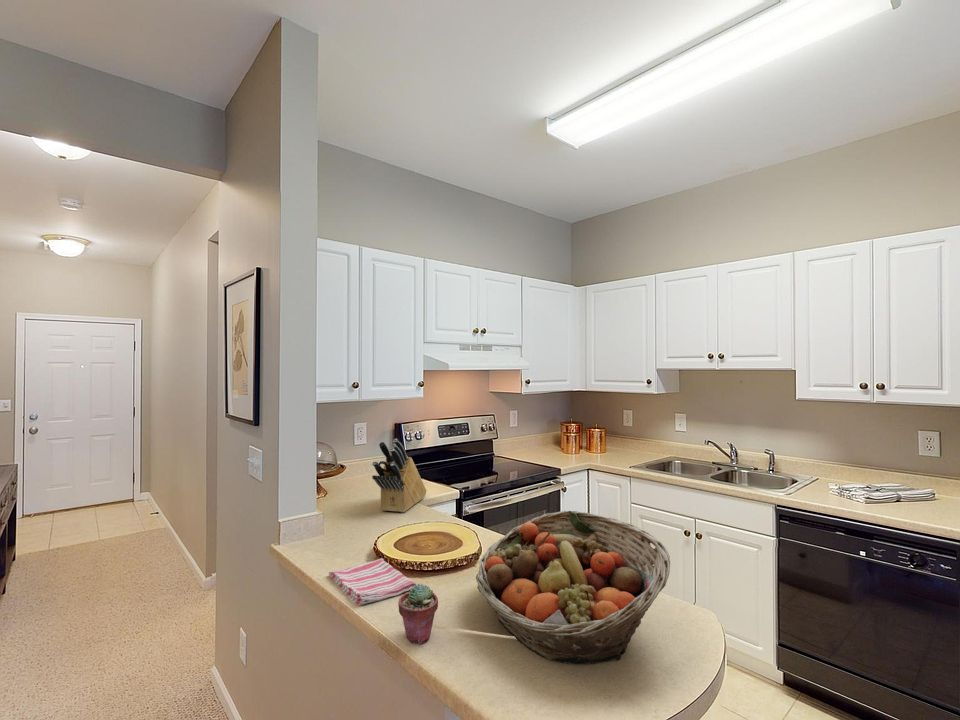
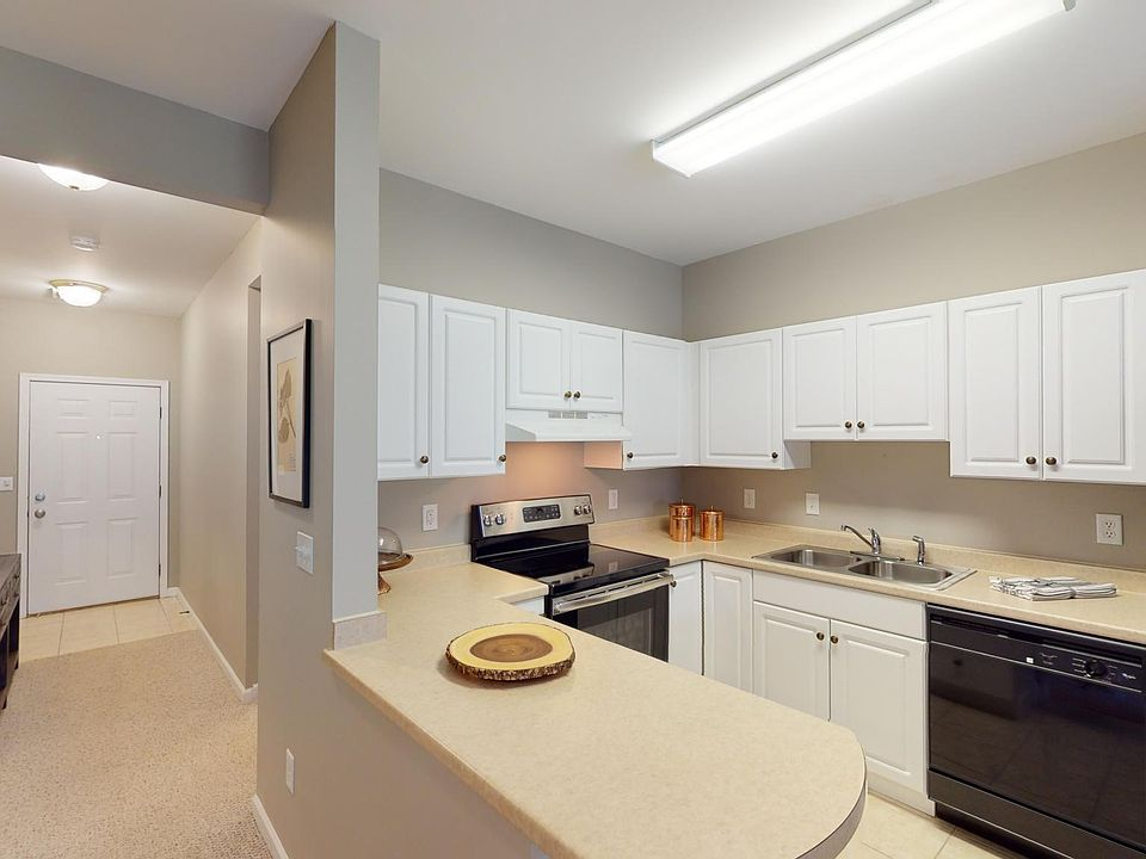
- knife block (400, 470)
- dish towel (371, 577)
- potted succulent (418, 609)
- fruit basket (567, 577)
